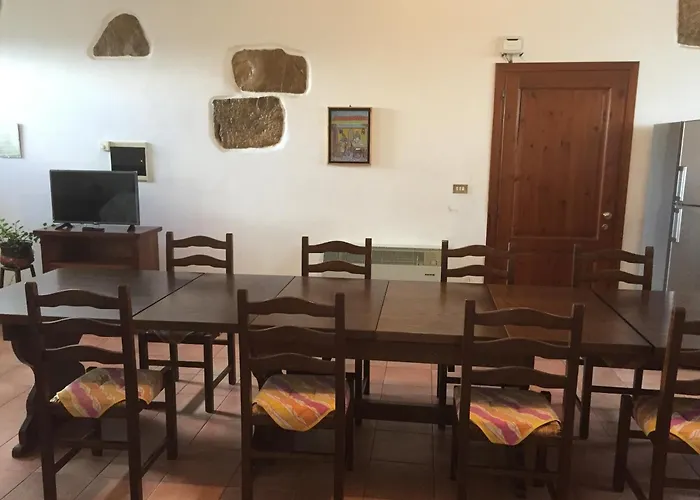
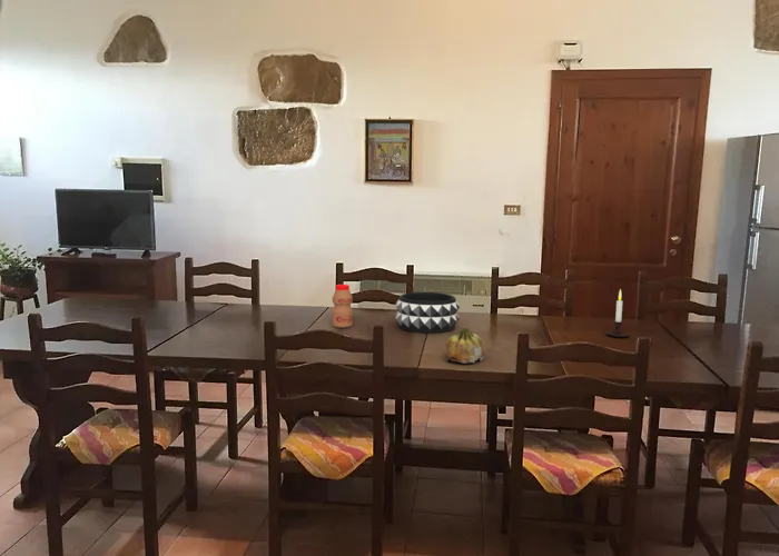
+ candle (618, 311)
+ bottle (342, 305)
+ fruit (465, 340)
+ decorative bowl (426, 311)
